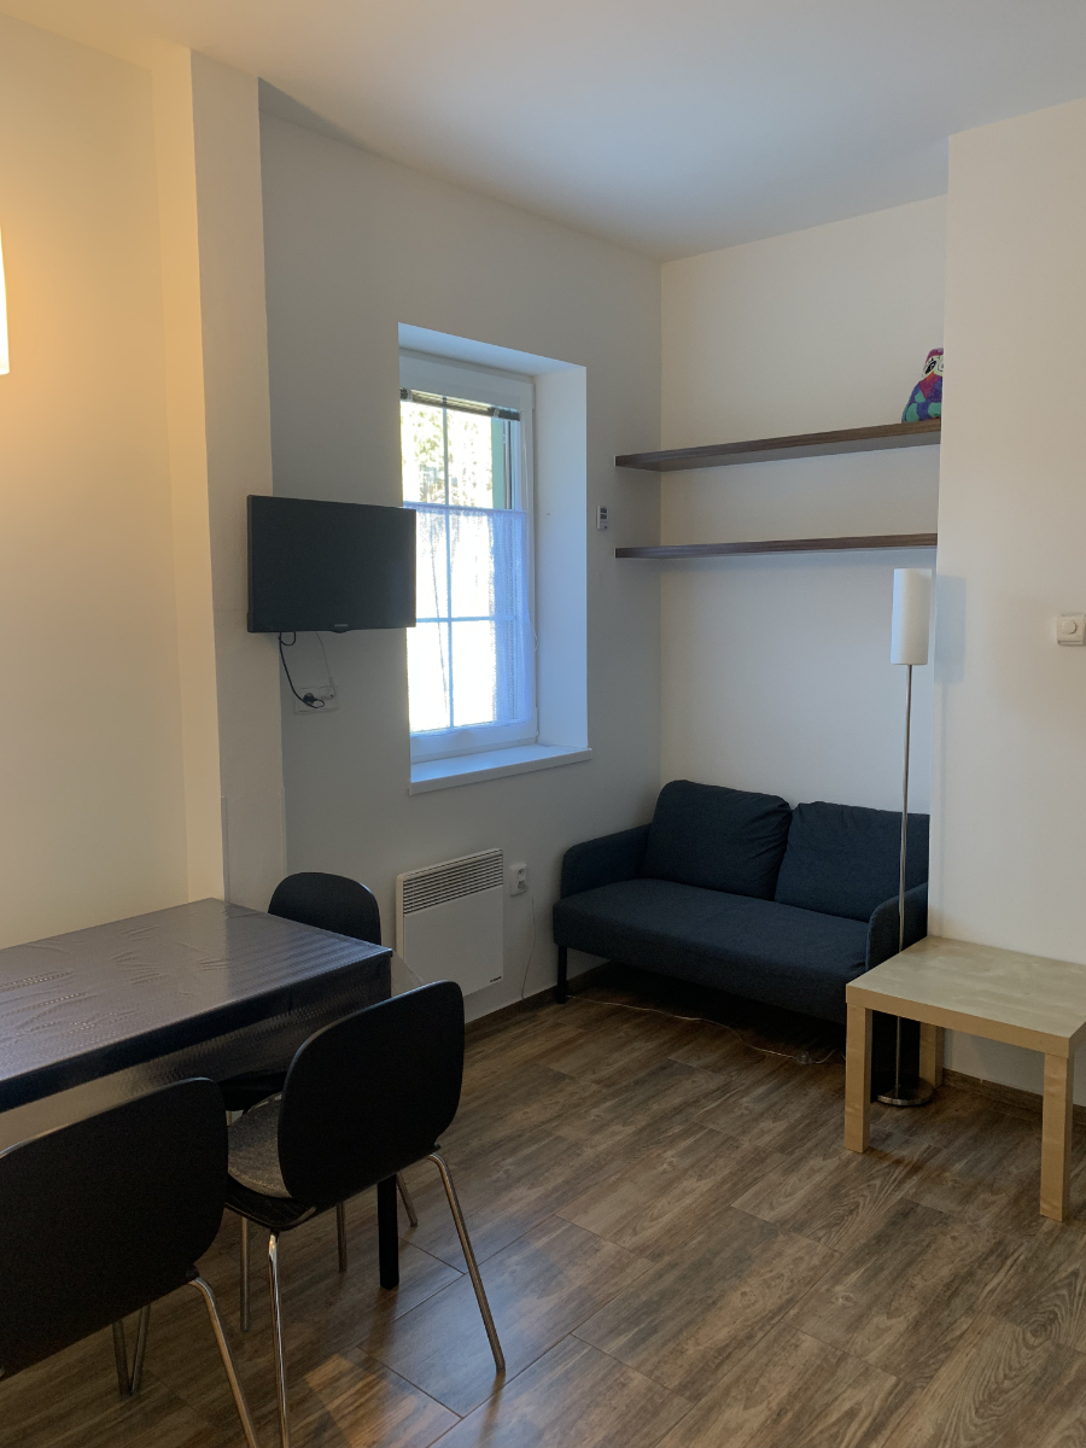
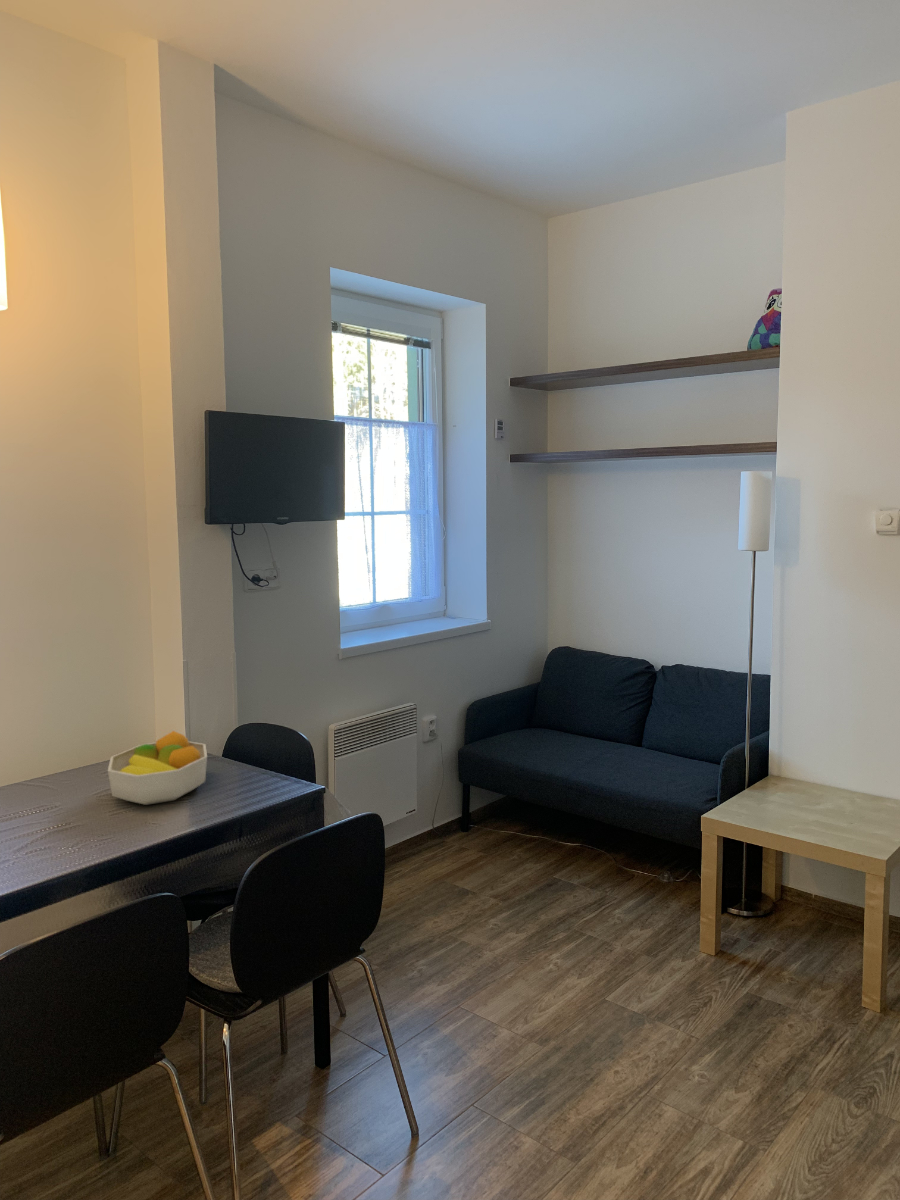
+ fruit bowl (159, 765)
